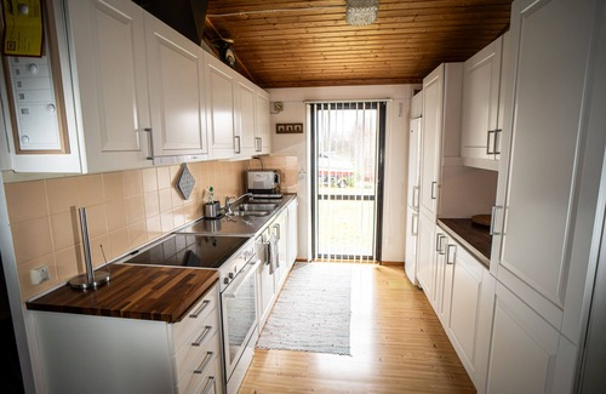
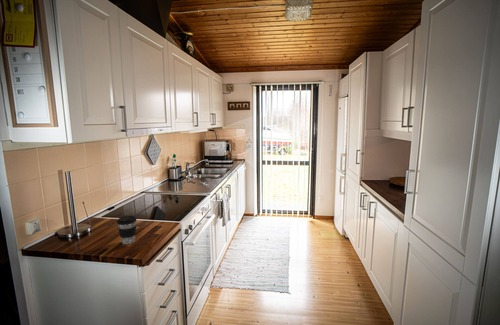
+ coffee cup (127, 230)
